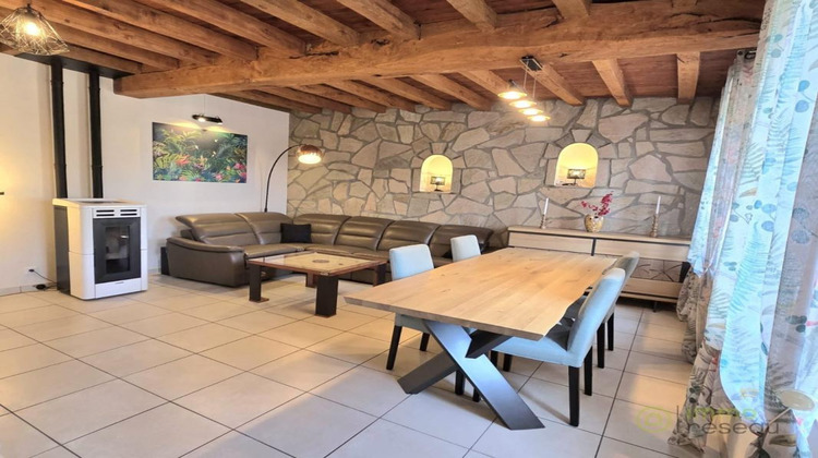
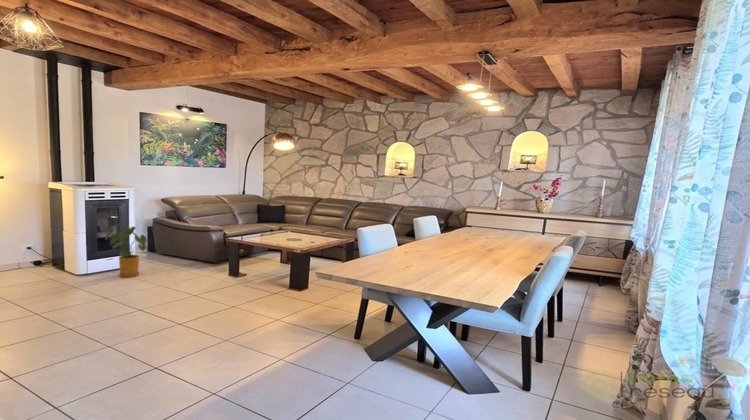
+ house plant (126, 251)
